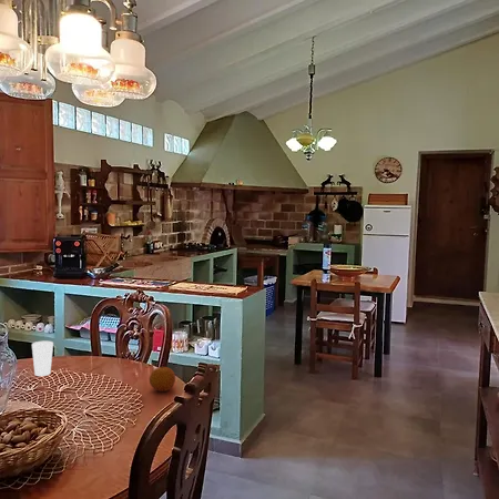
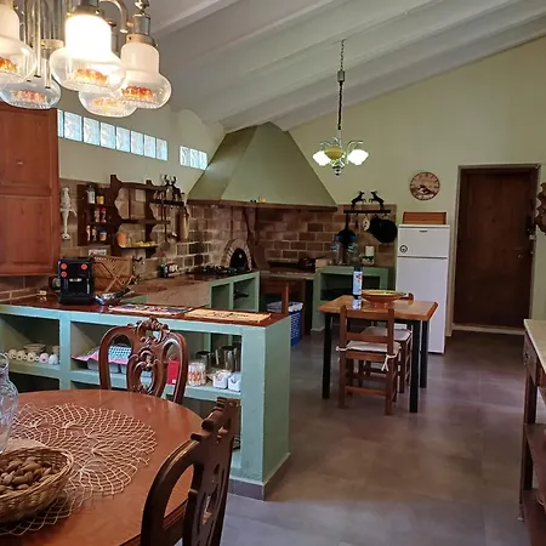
- fruit (162, 378)
- cup (42, 358)
